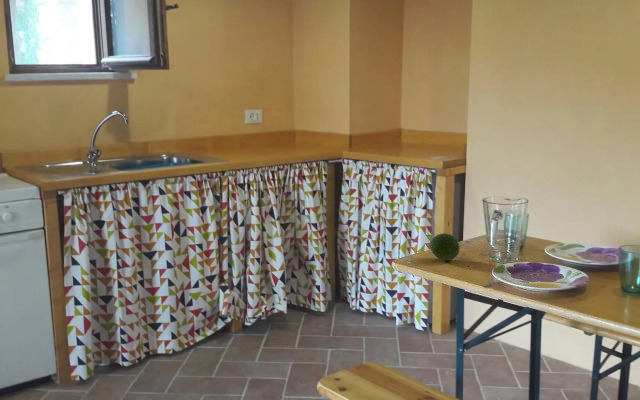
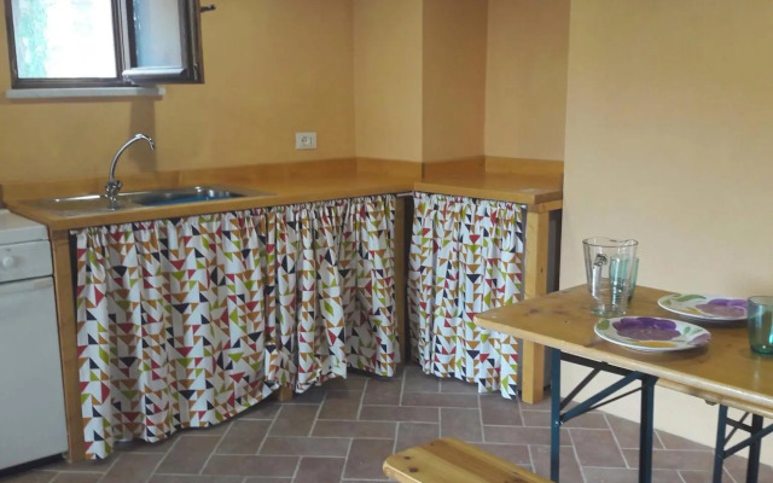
- fruit (444, 246)
